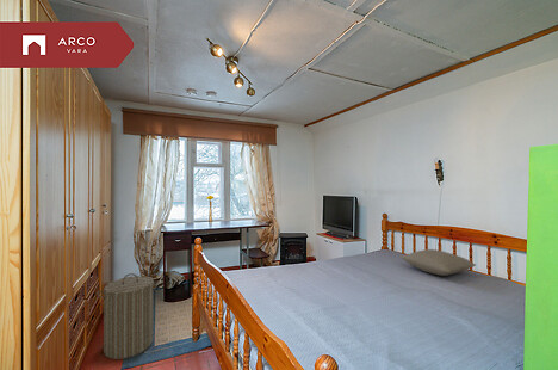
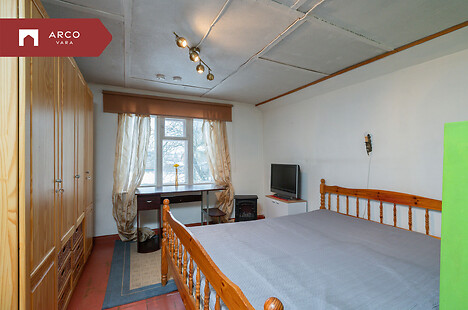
- laundry hamper (129, 309)
- pillow (436, 261)
